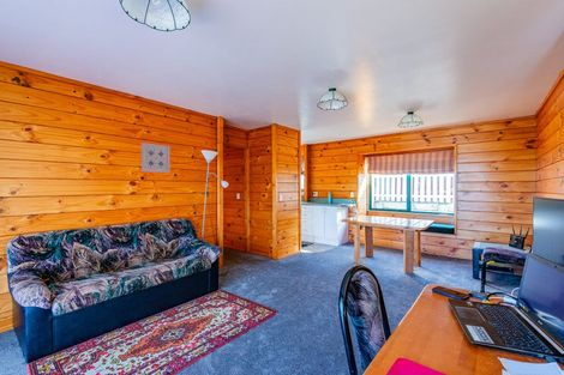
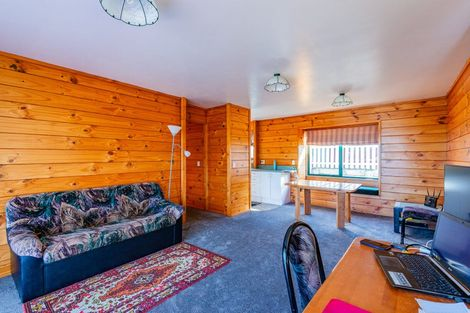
- wall art (155, 158)
